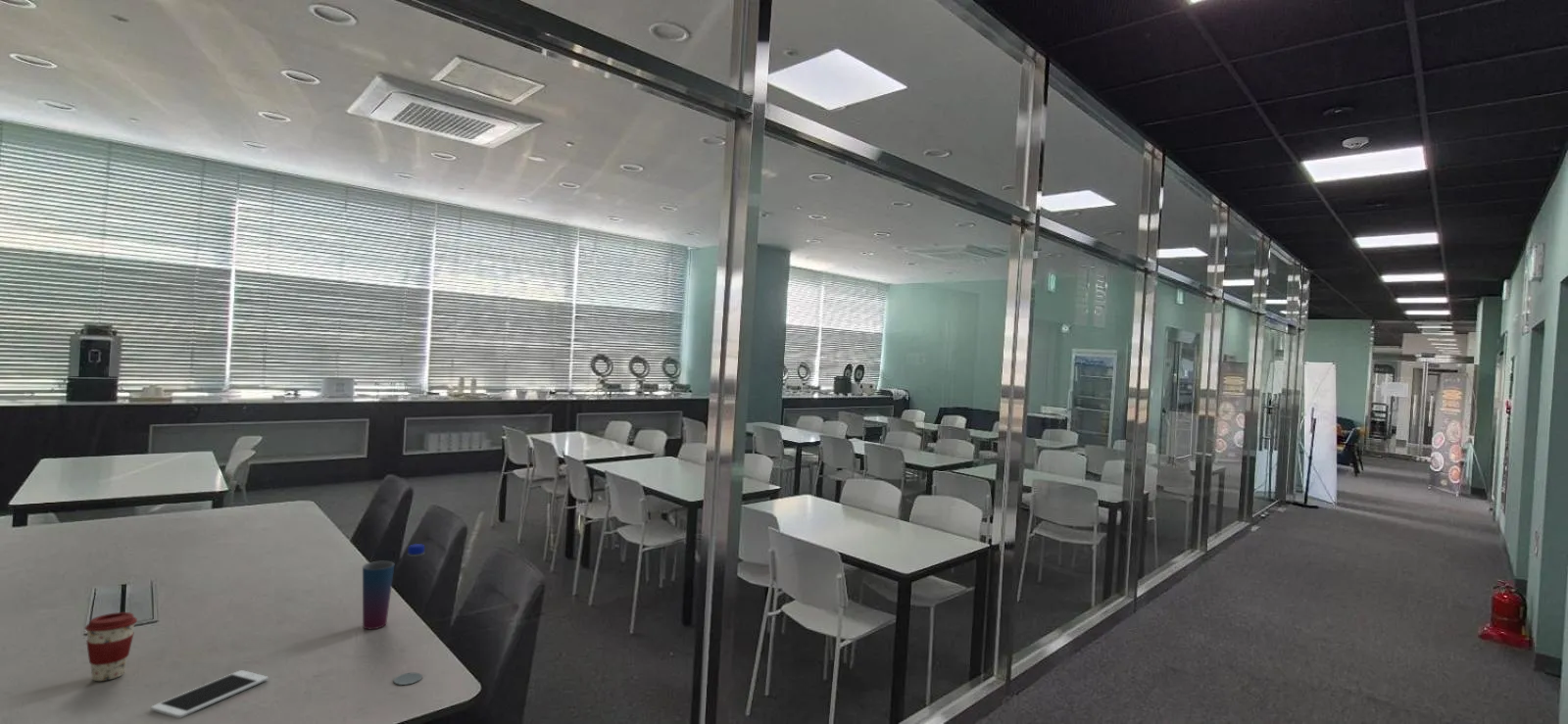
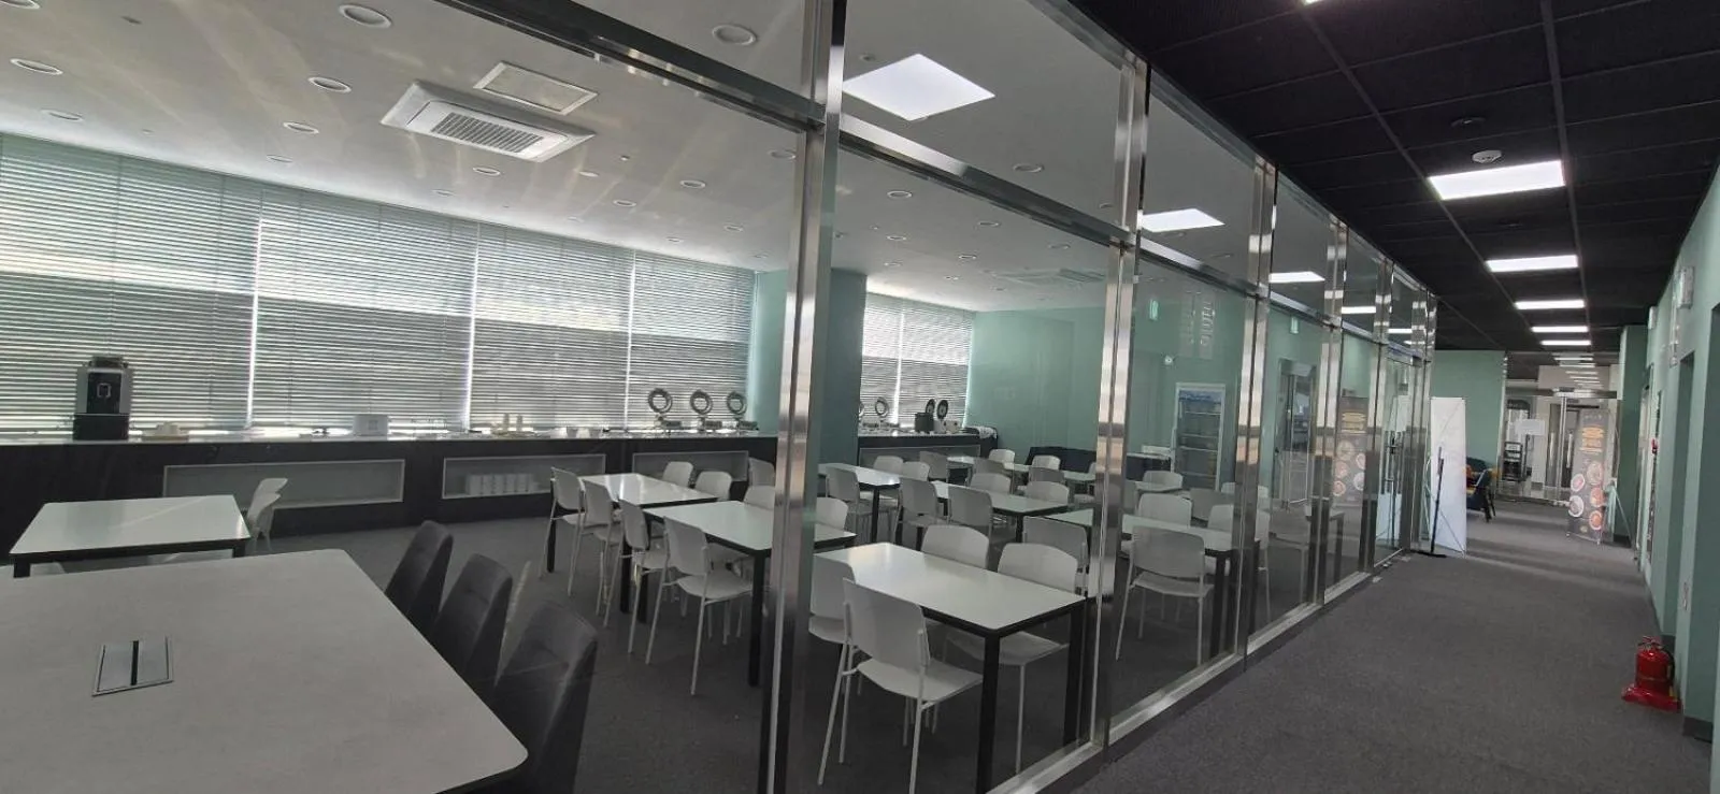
- cell phone (212, 693)
- water bottle (422, 561)
- cup (376, 595)
- coffee cup (110, 646)
